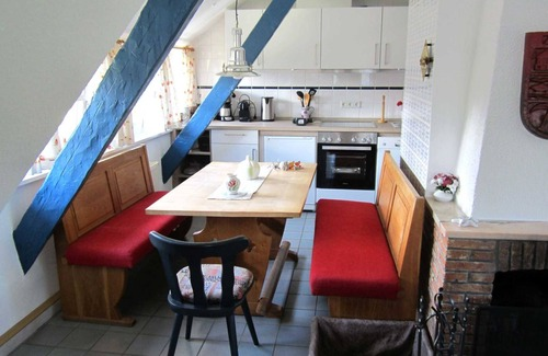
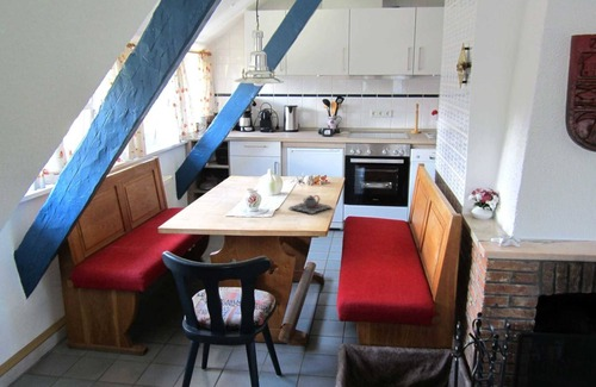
+ teapot (310, 201)
